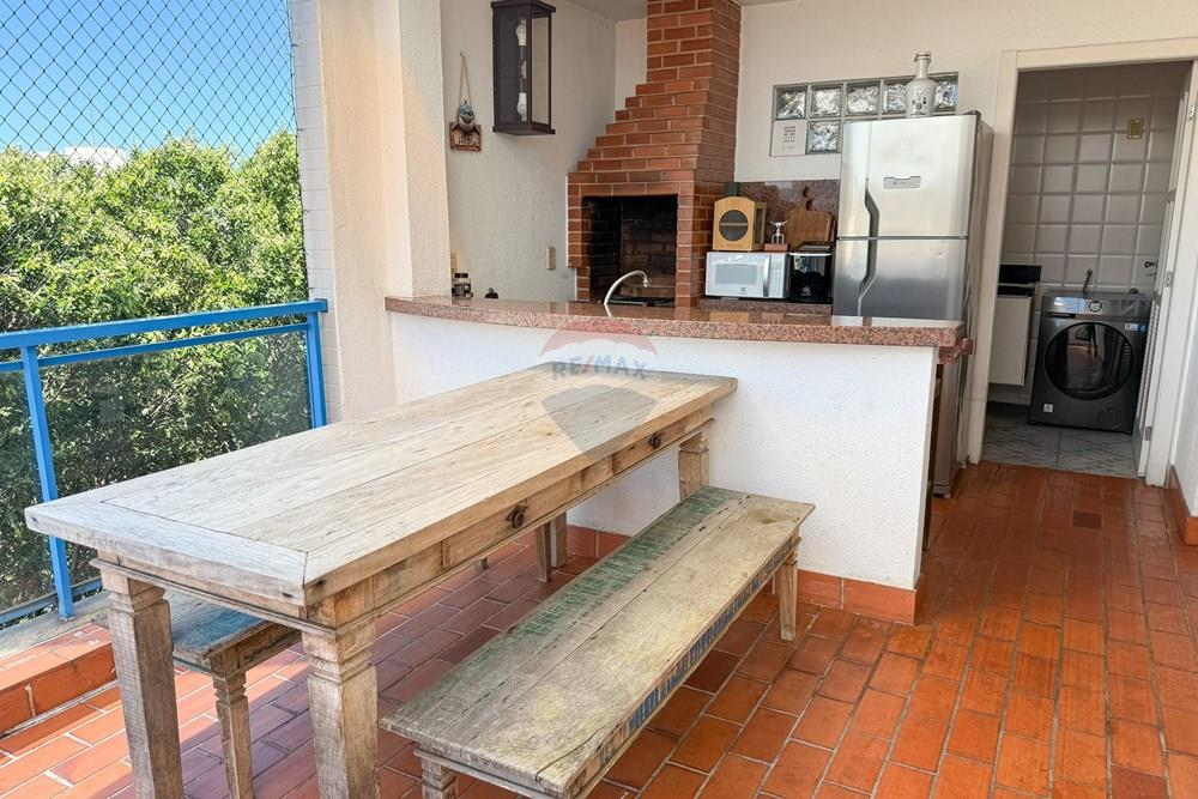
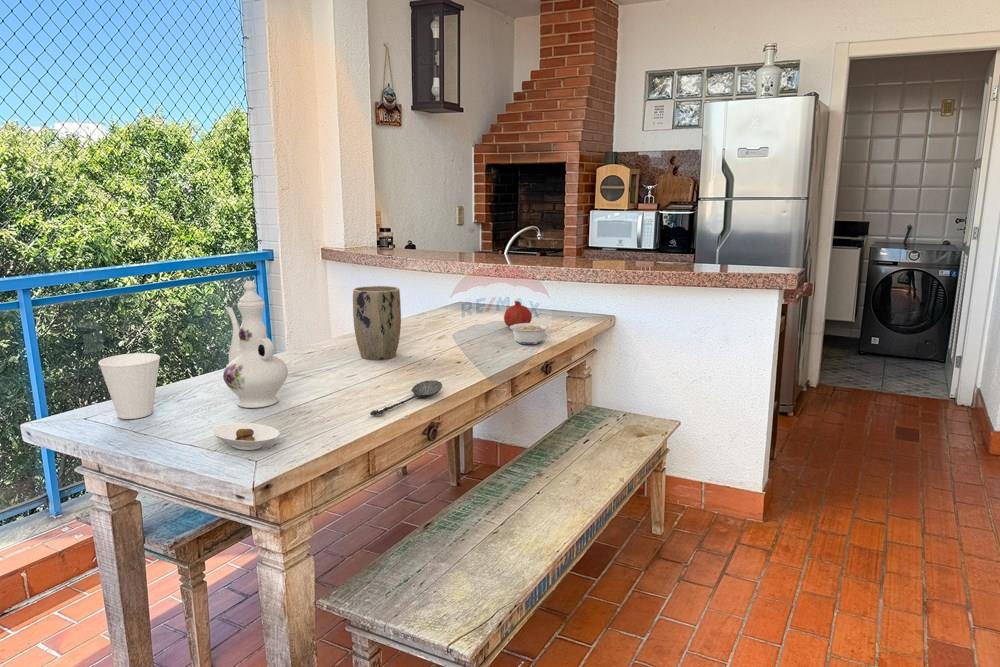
+ plant pot (377, 323)
+ chinaware (249, 341)
+ legume (528, 332)
+ spoon (407, 399)
+ fruit (517, 314)
+ saucer (245, 436)
+ cup (132, 386)
